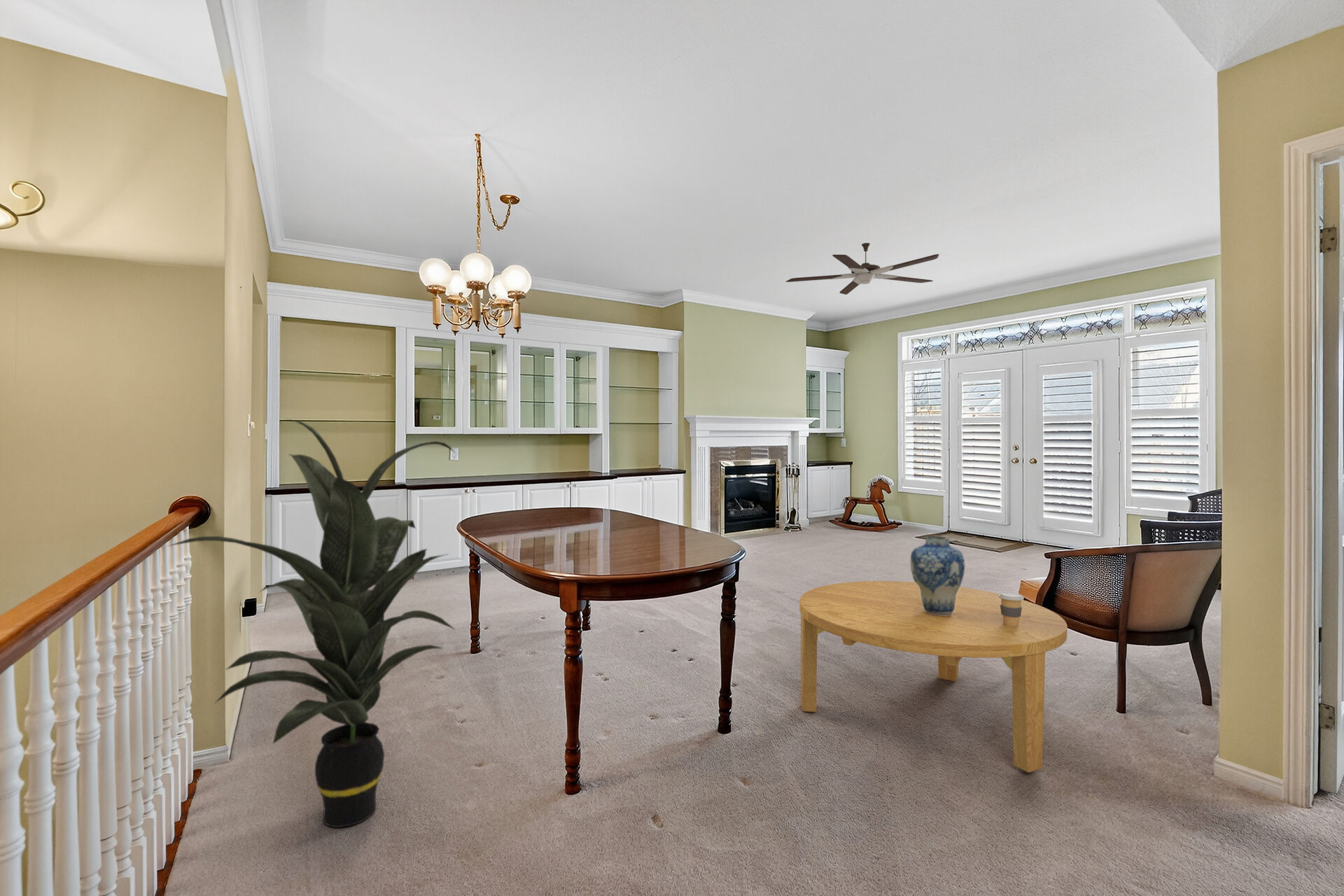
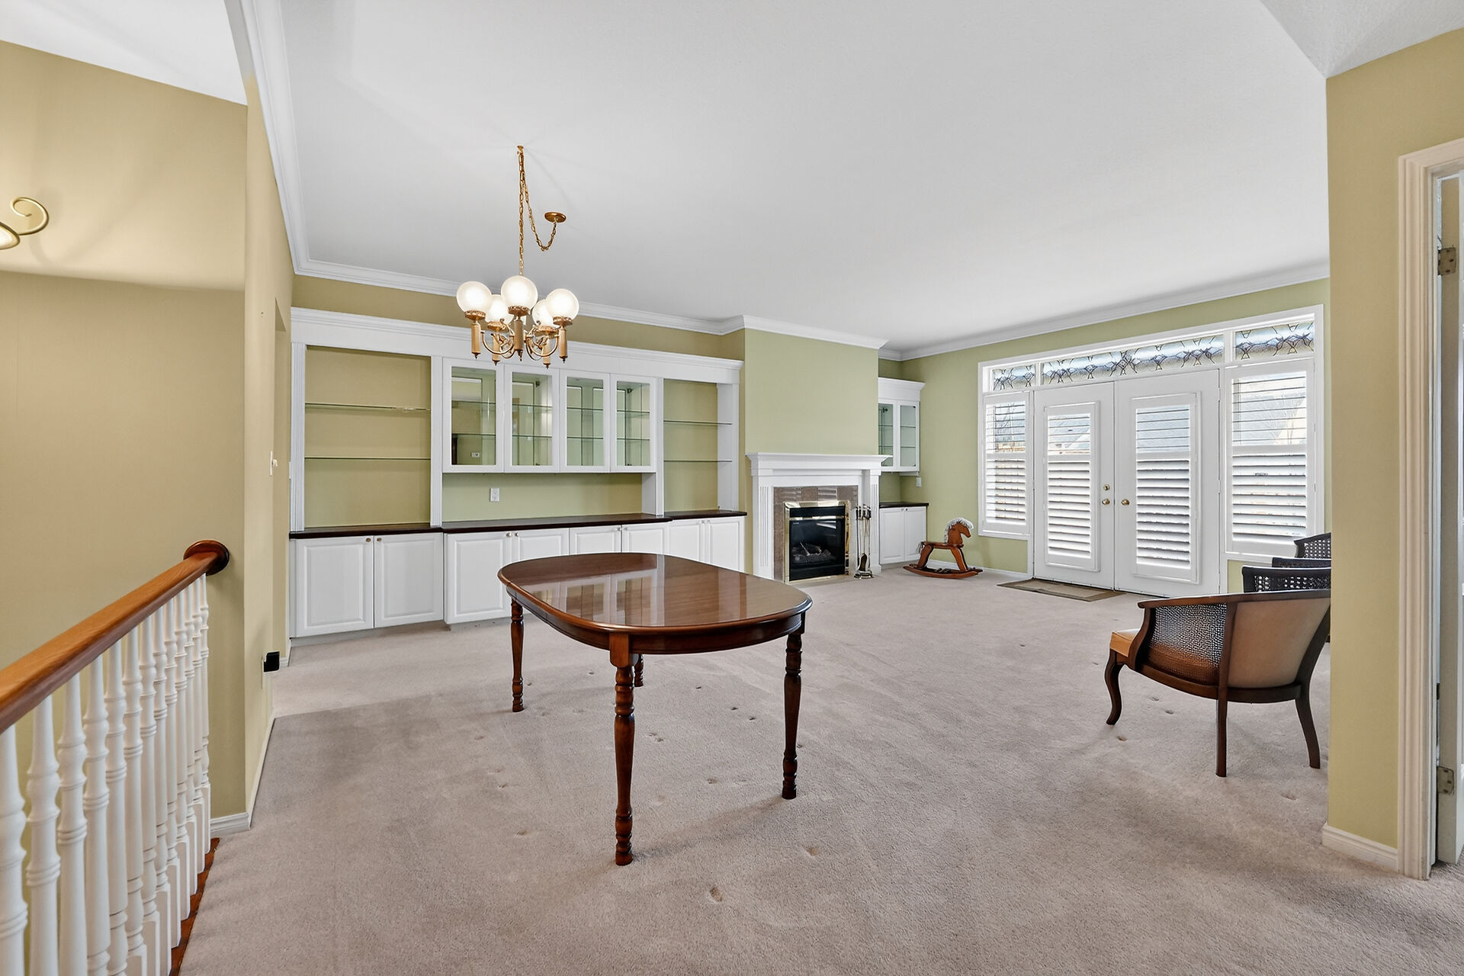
- ceiling fan (859, 265)
- vase (937, 575)
- coffee table (923, 653)
- coffee cup (1011, 608)
- indoor plant (337, 615)
